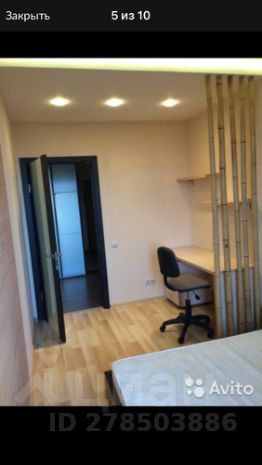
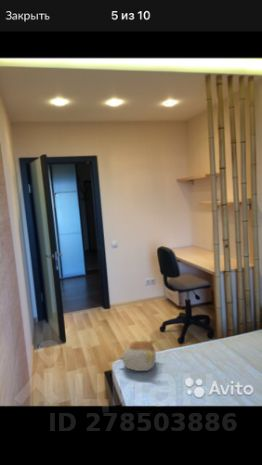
+ plush toy (136, 354)
